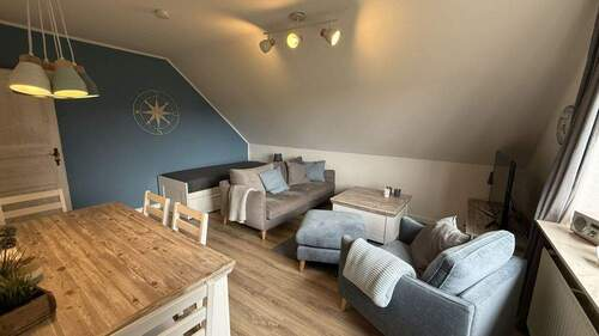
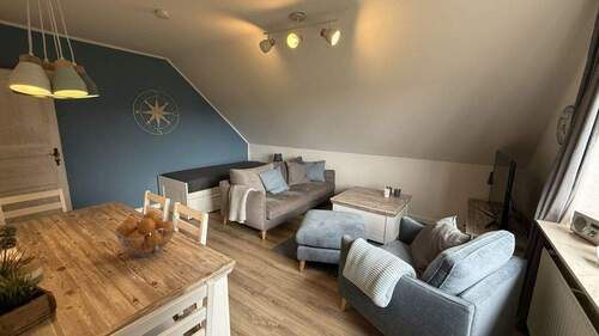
+ fruit basket (147, 233)
